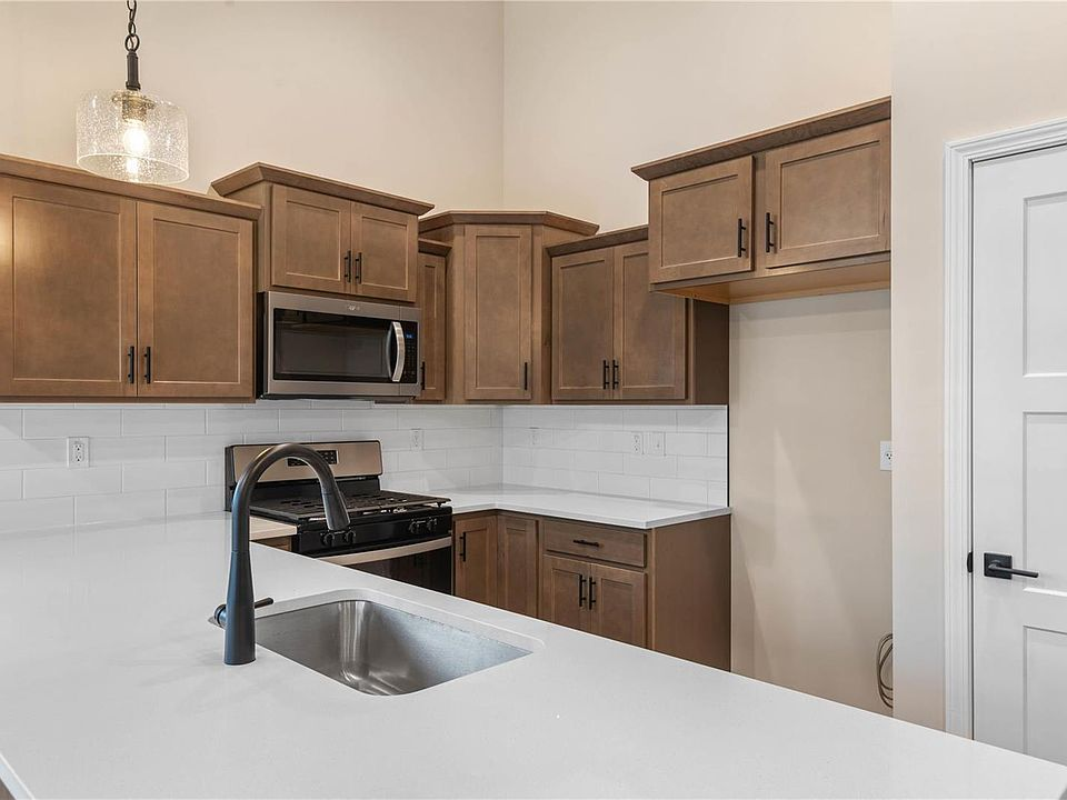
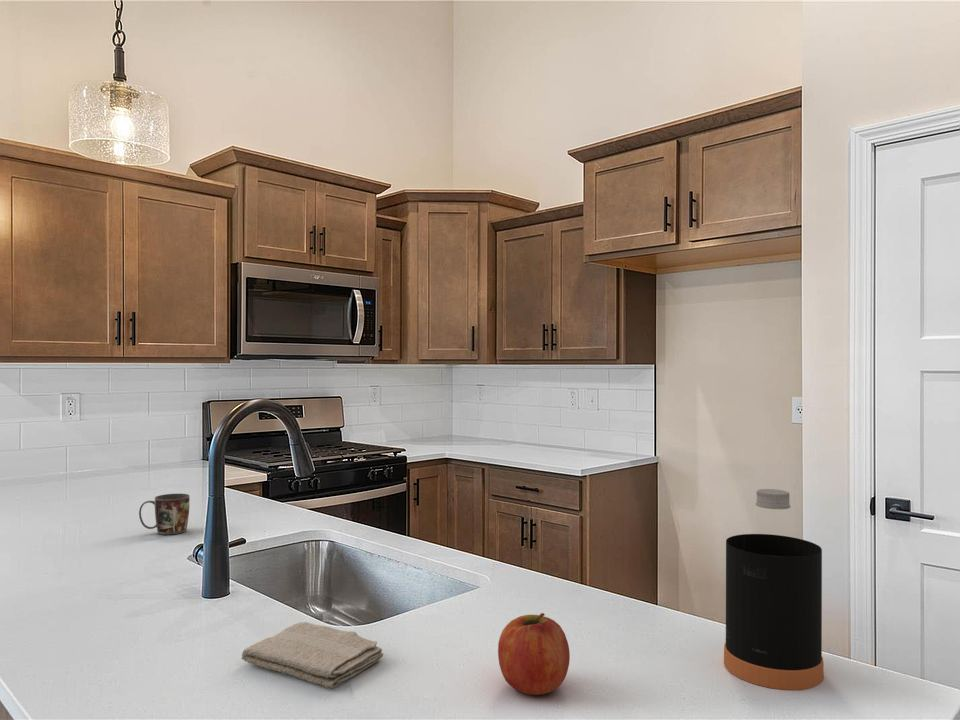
+ bottle (772, 580)
+ mug (164, 514)
+ fruit (533, 649)
+ washcloth (313, 651)
